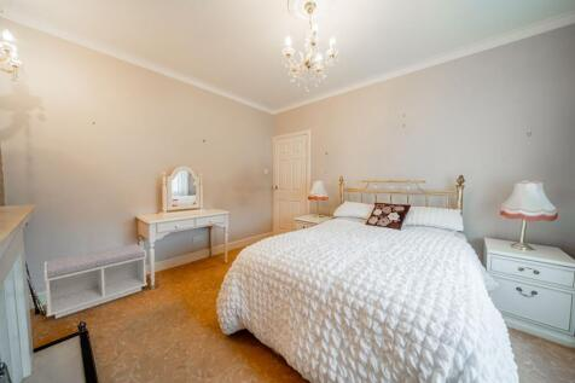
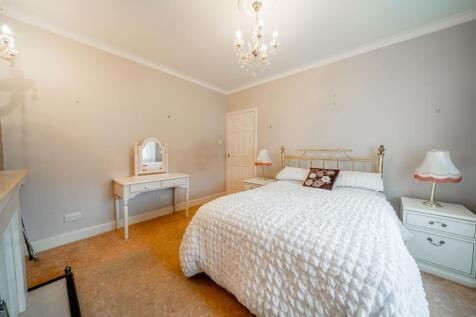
- bench (99, 275)
